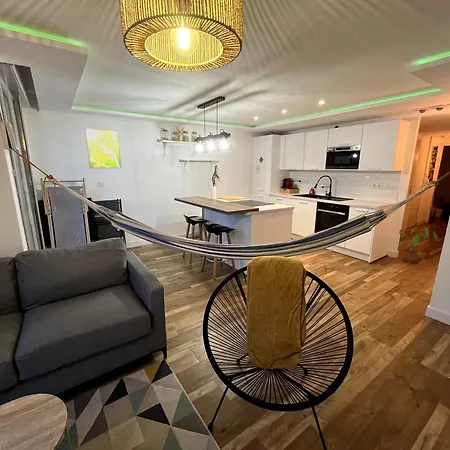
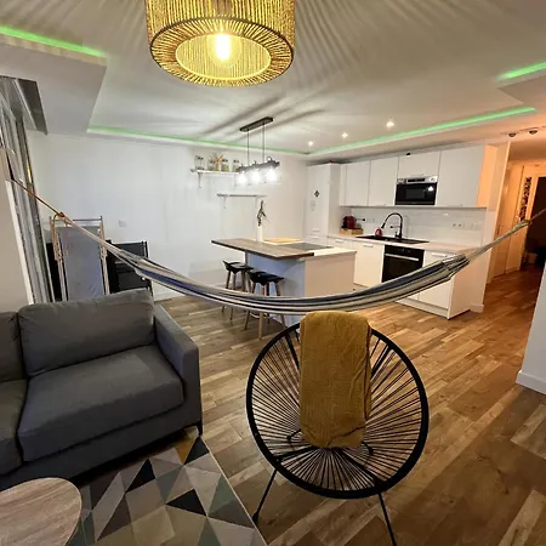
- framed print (104, 149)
- house plant (414, 245)
